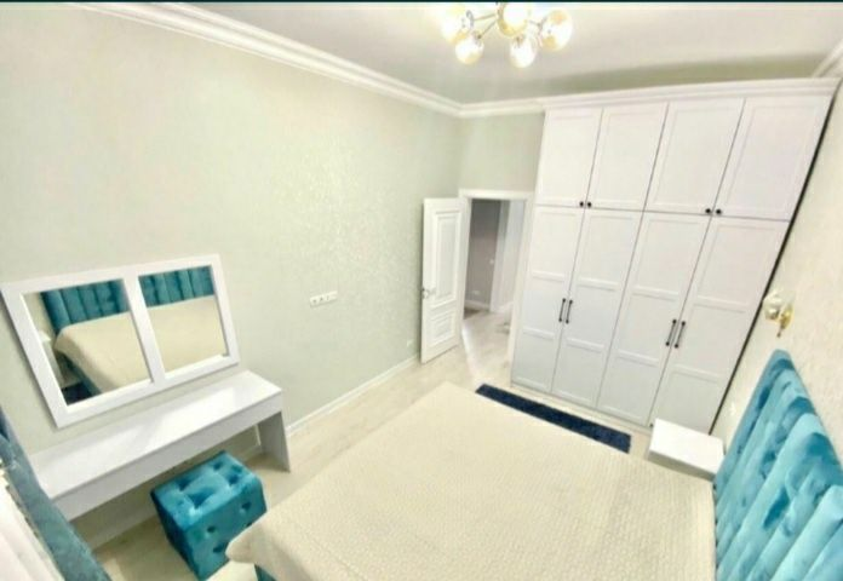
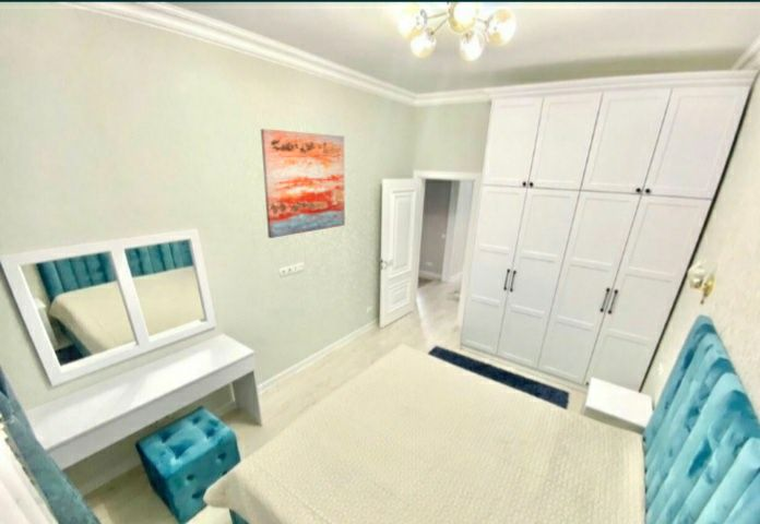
+ wall art (308, 183)
